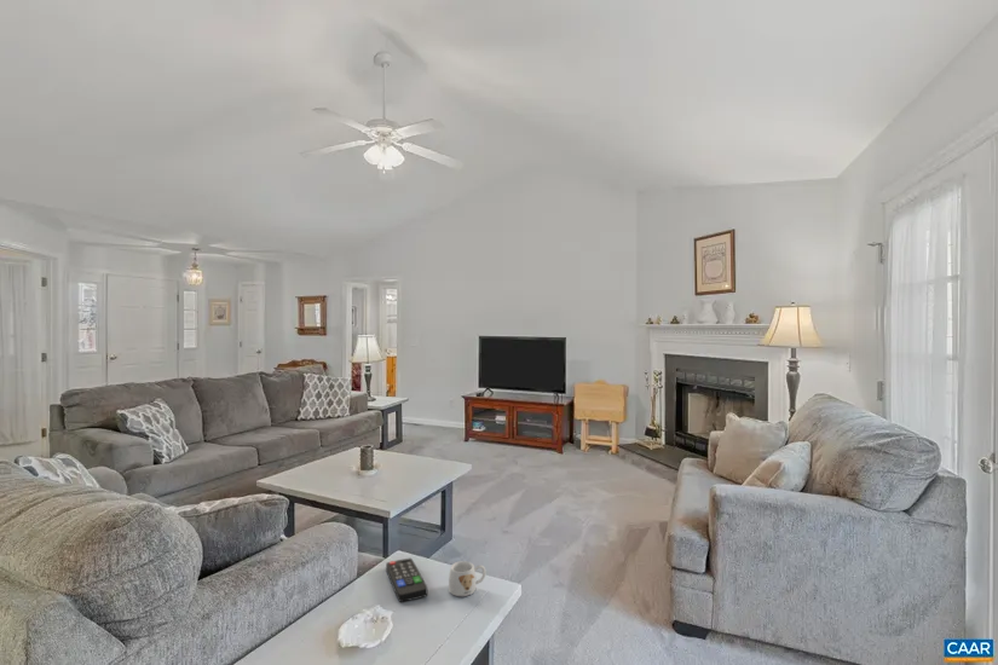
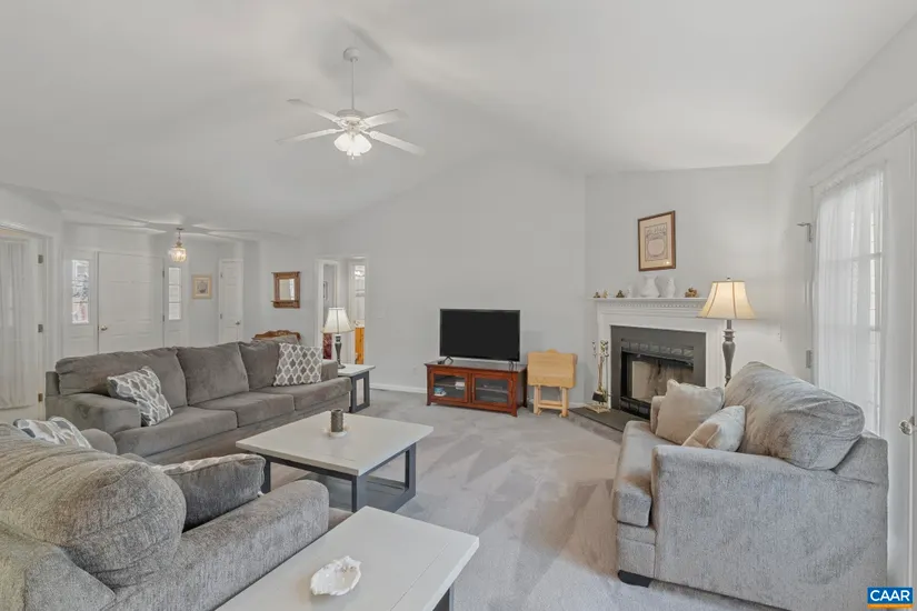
- mug (467, 577)
- remote control (405, 577)
